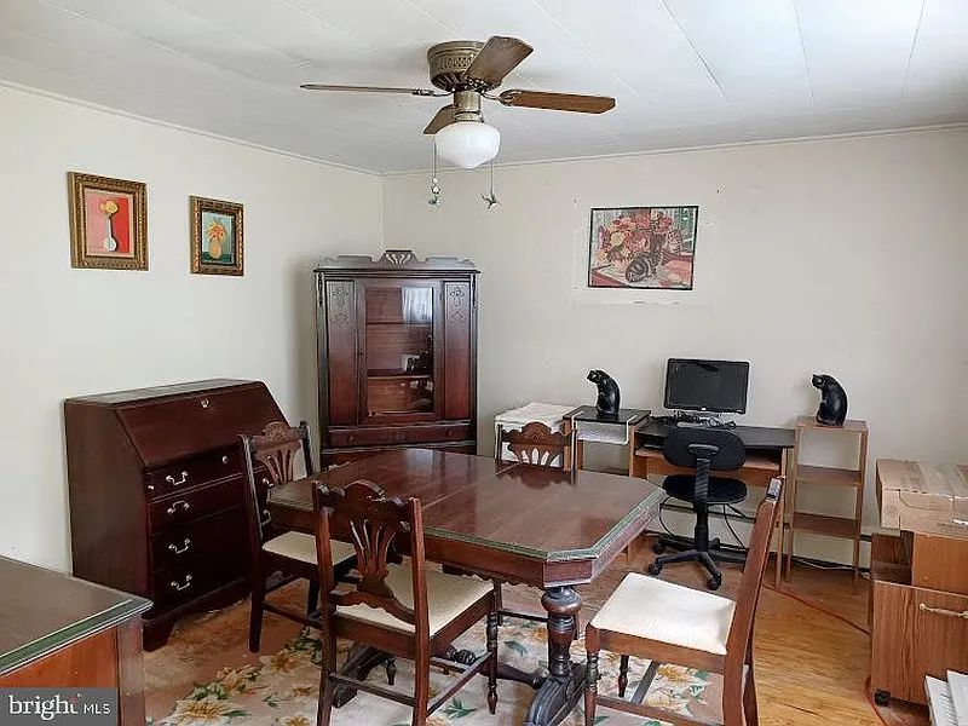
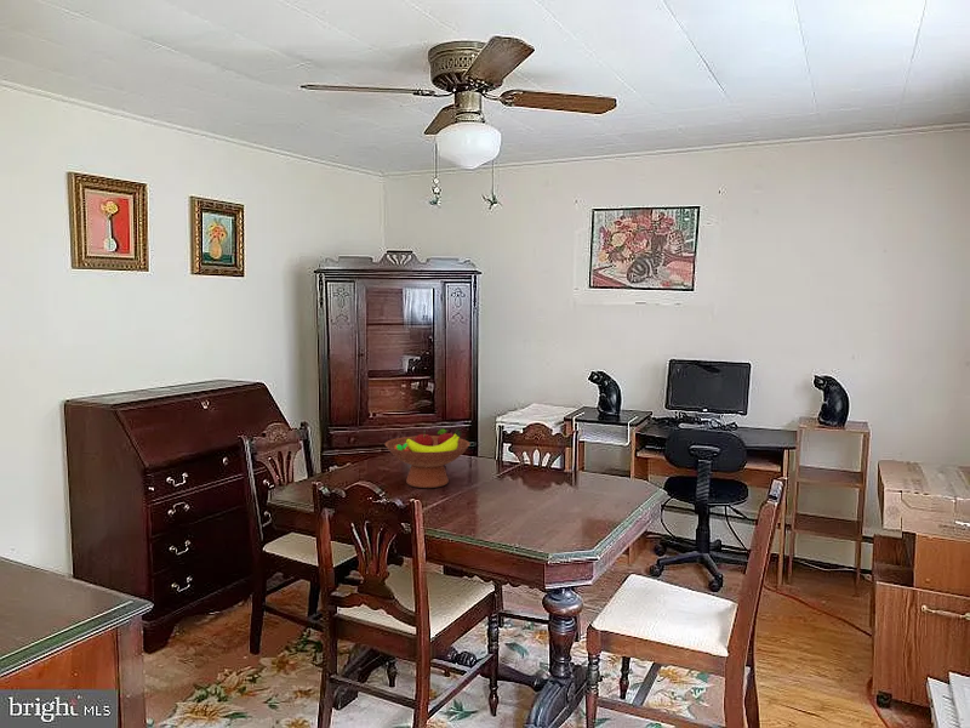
+ fruit bowl (427, 455)
